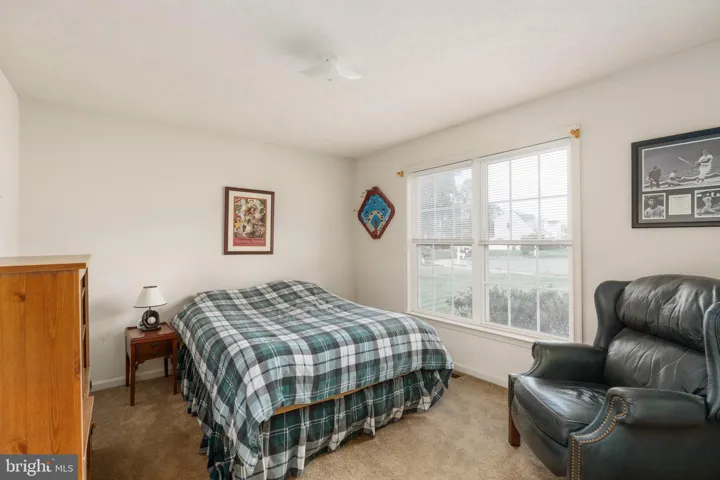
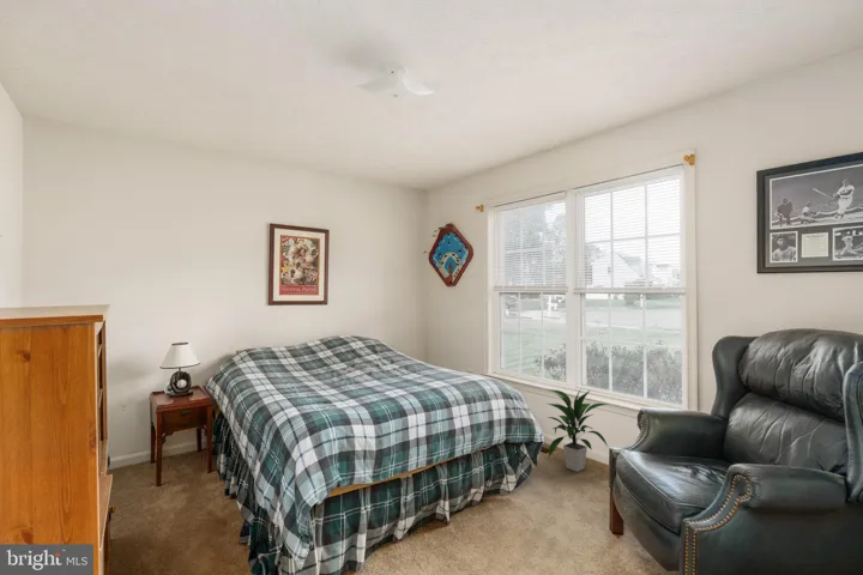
+ indoor plant (572, 426)
